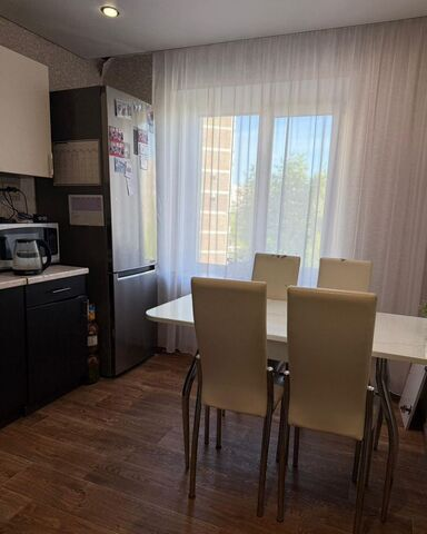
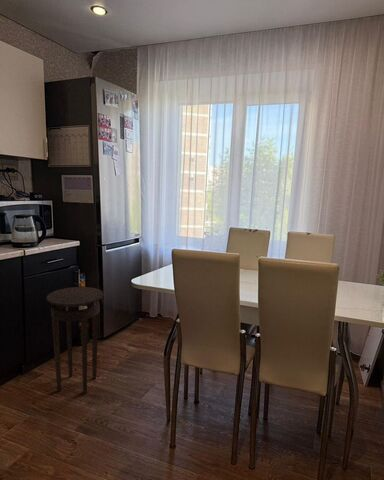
+ stool (71, 340)
